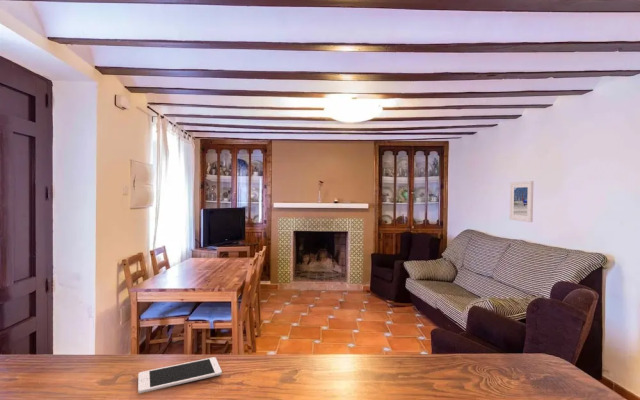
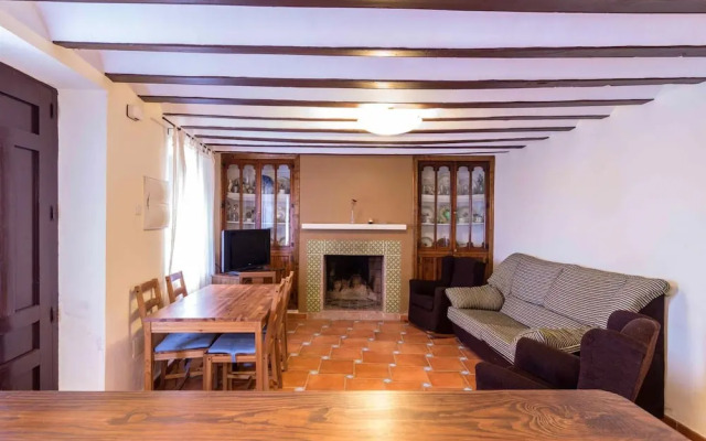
- cell phone (180, 373)
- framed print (520, 201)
